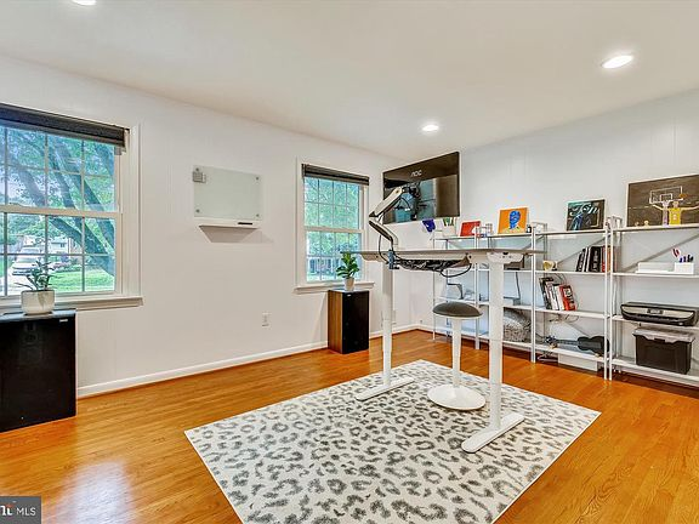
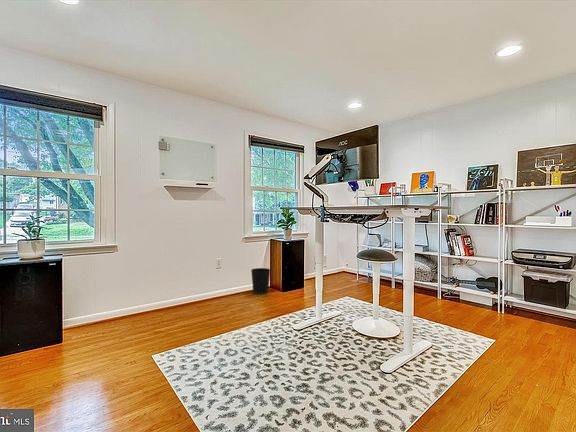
+ wastebasket (260, 281)
